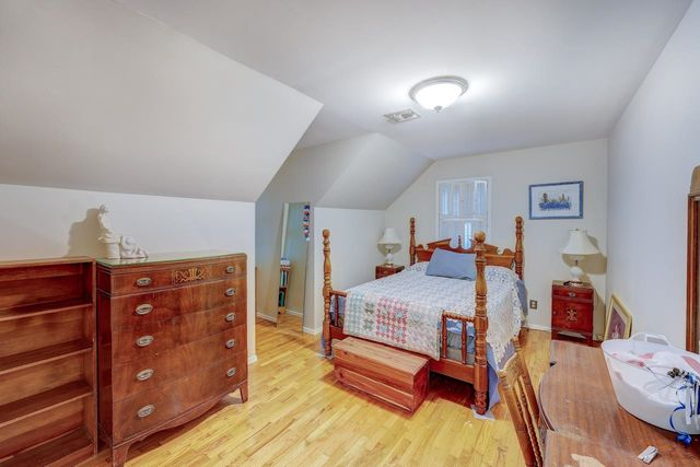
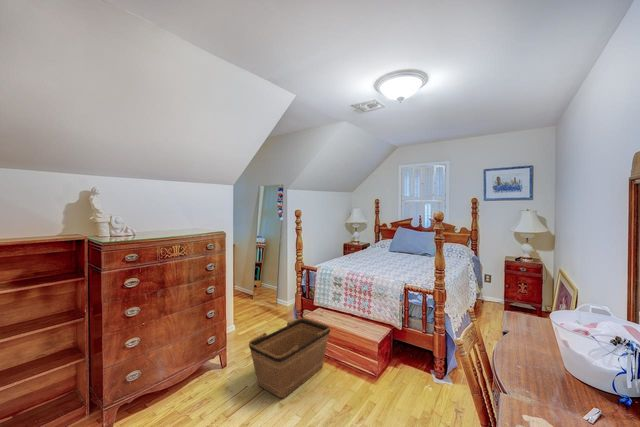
+ bicycle basket (291, 354)
